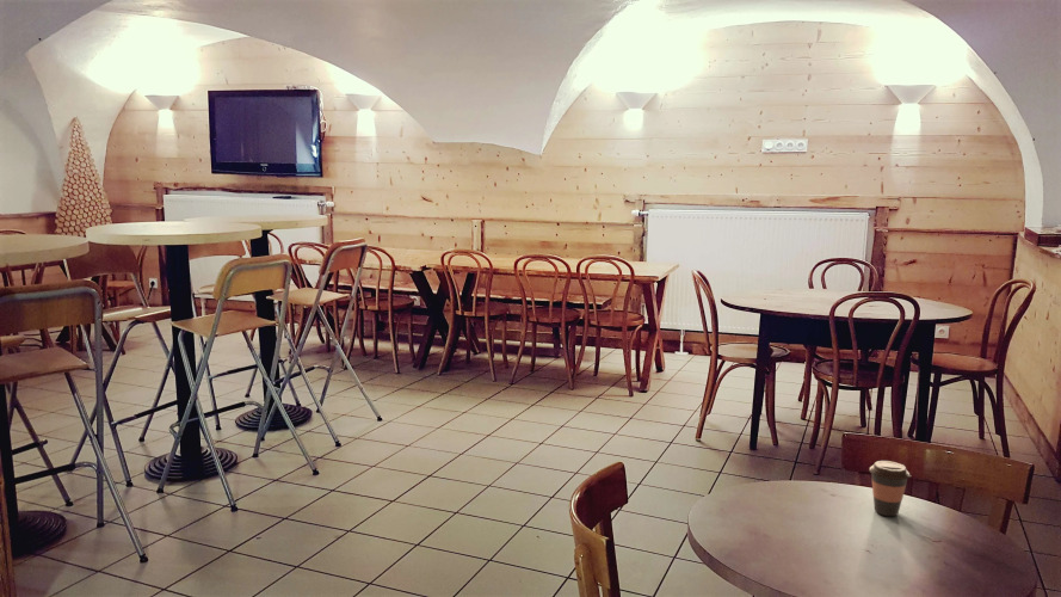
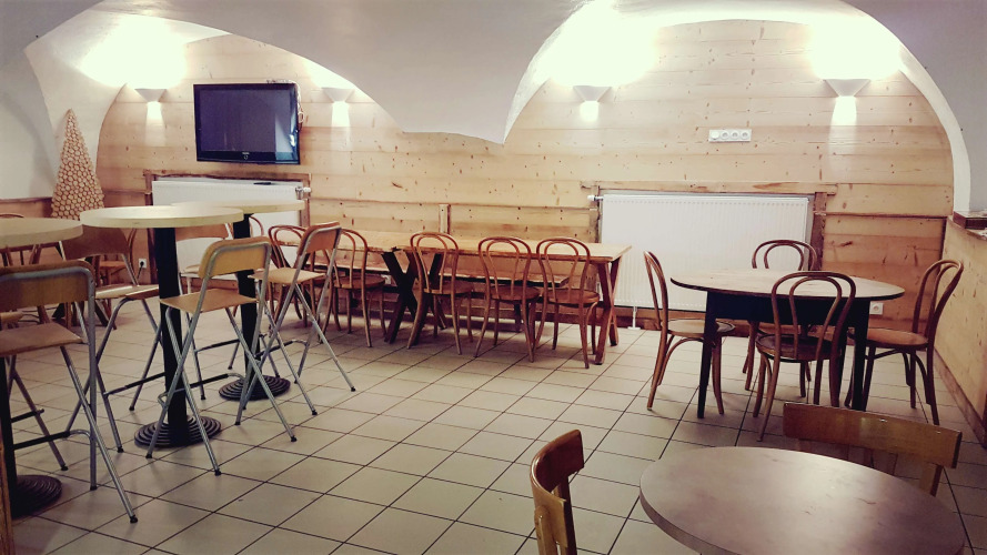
- coffee cup (888, 488)
